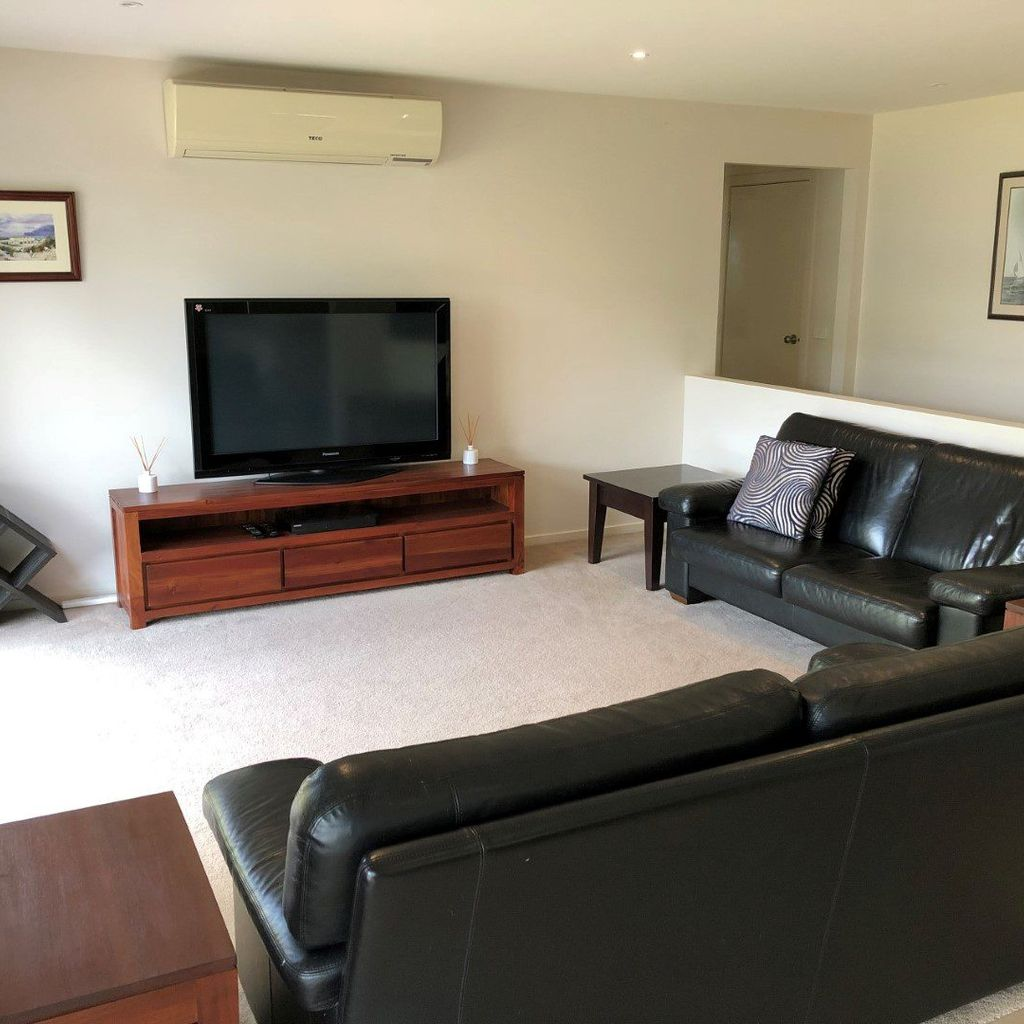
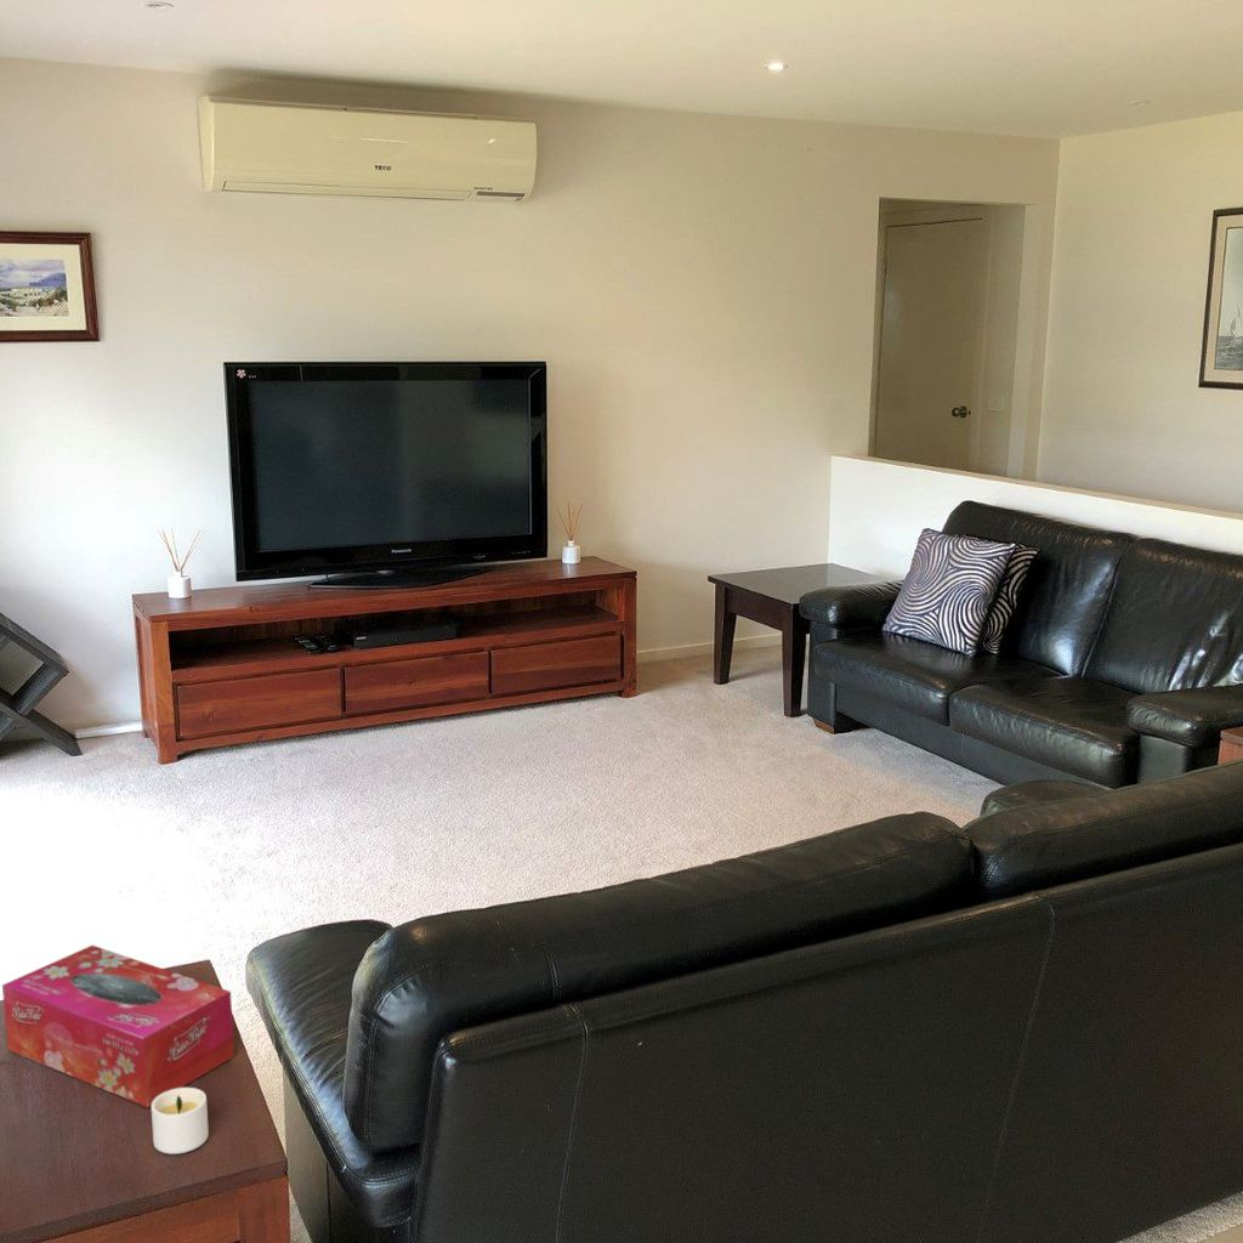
+ candle (180, 1124)
+ tissue box (118, 1021)
